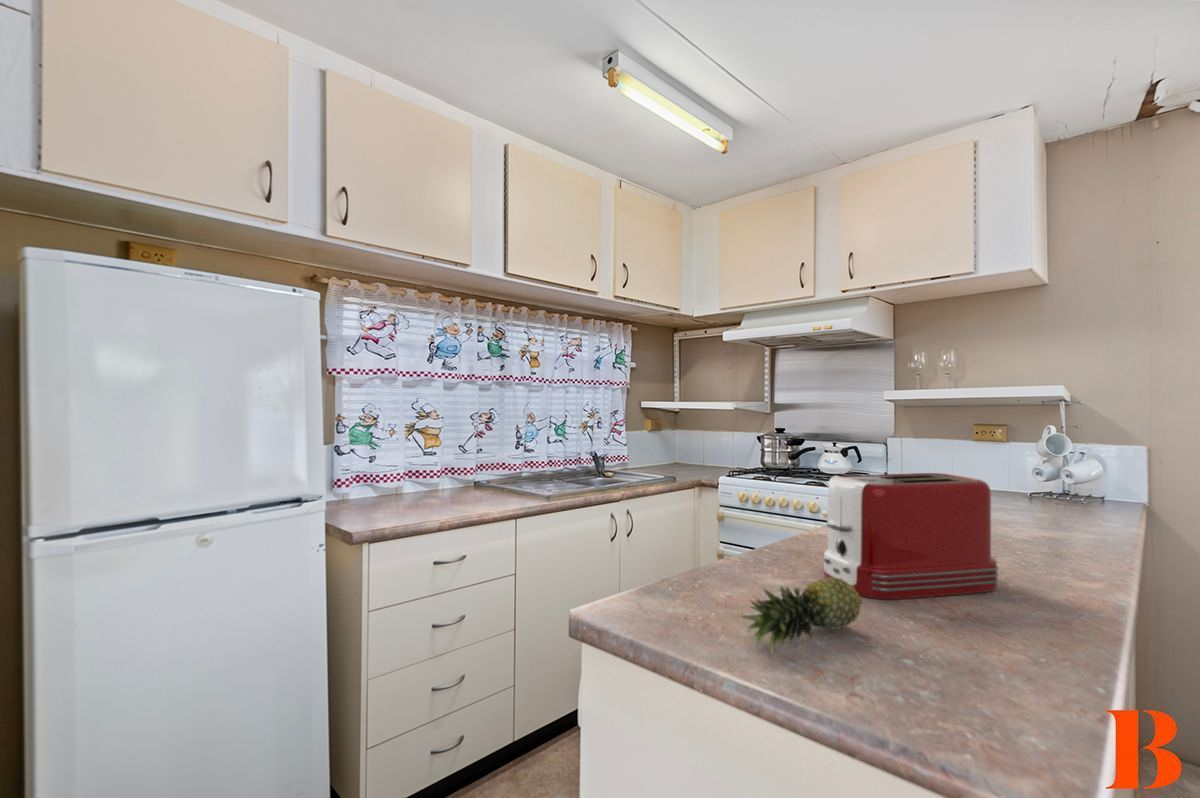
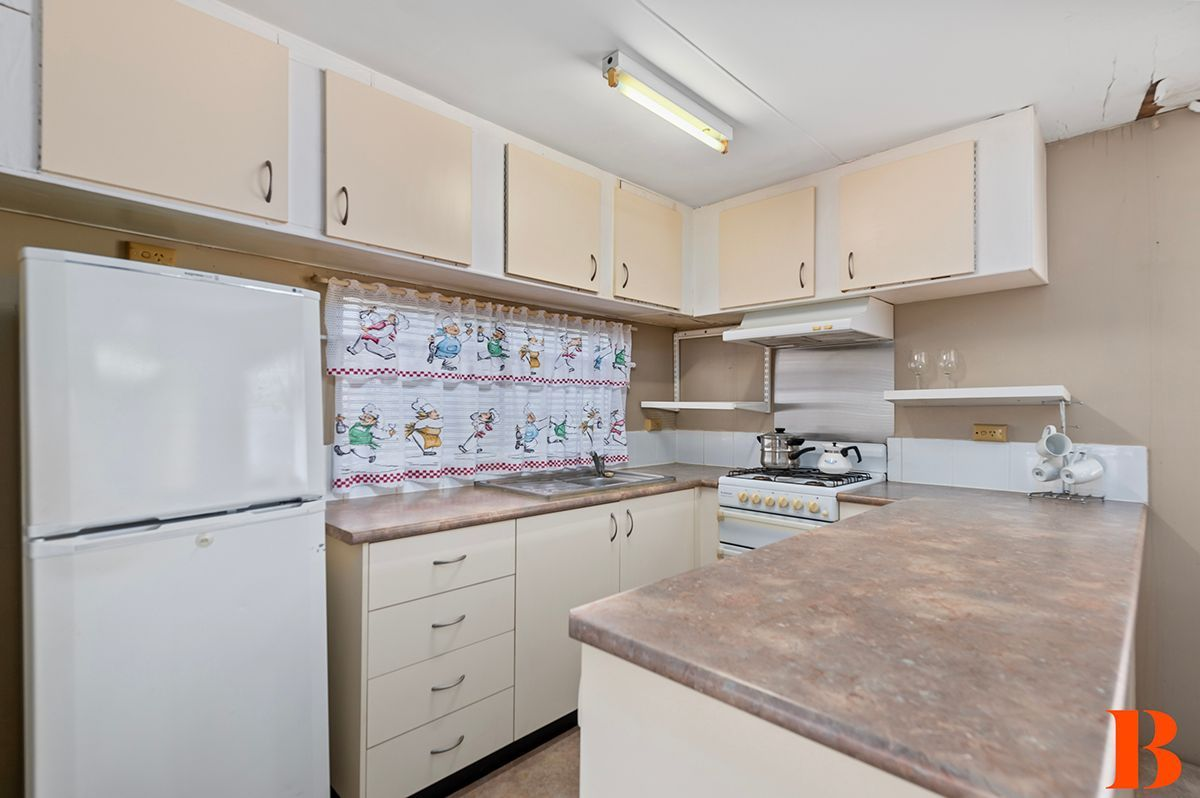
- toaster (907, 529)
- fruit (800, 608)
